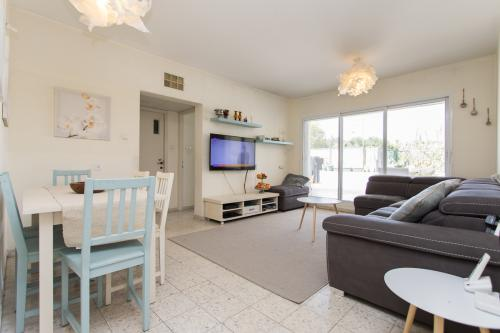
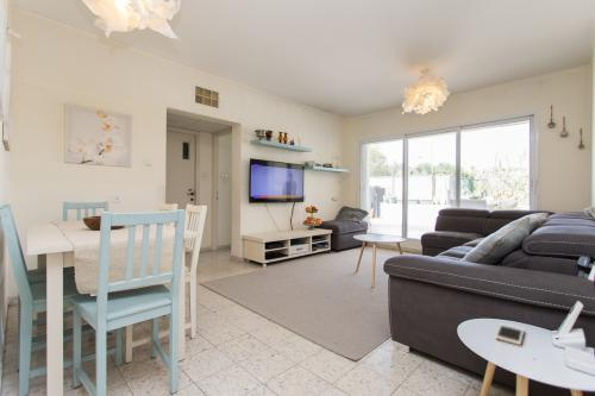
+ cell phone (509, 333)
